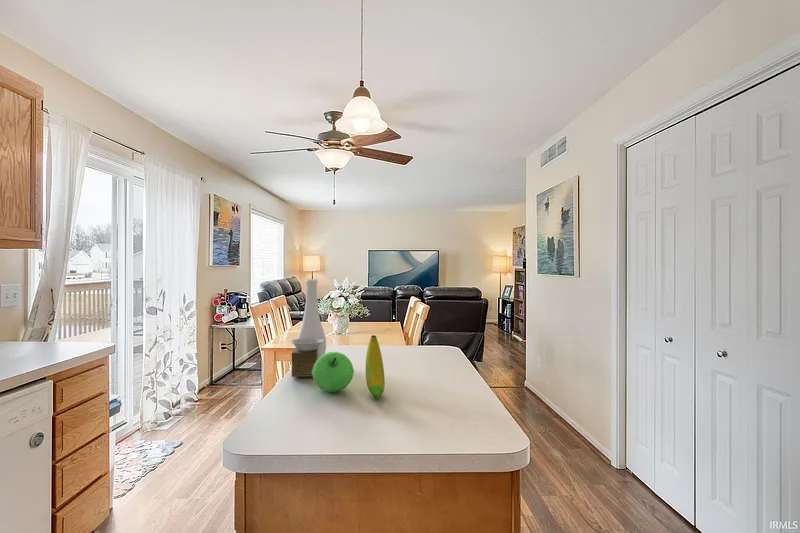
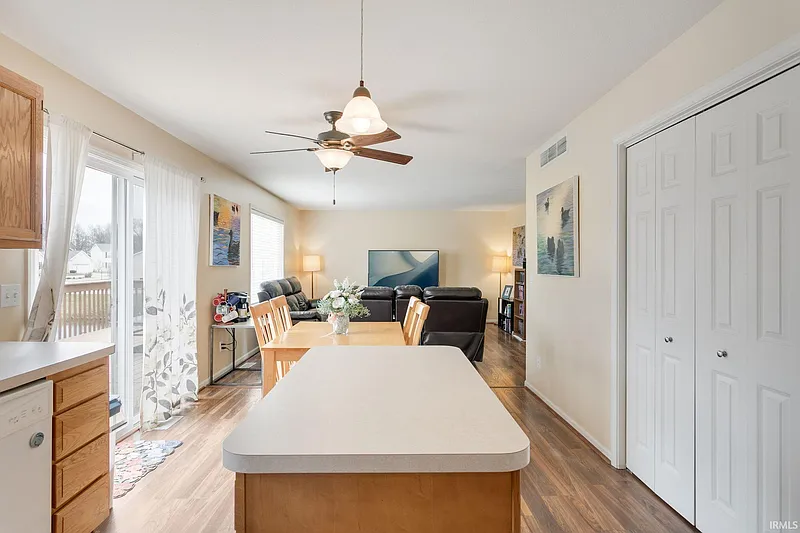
- vase (309, 324)
- fruit (348, 367)
